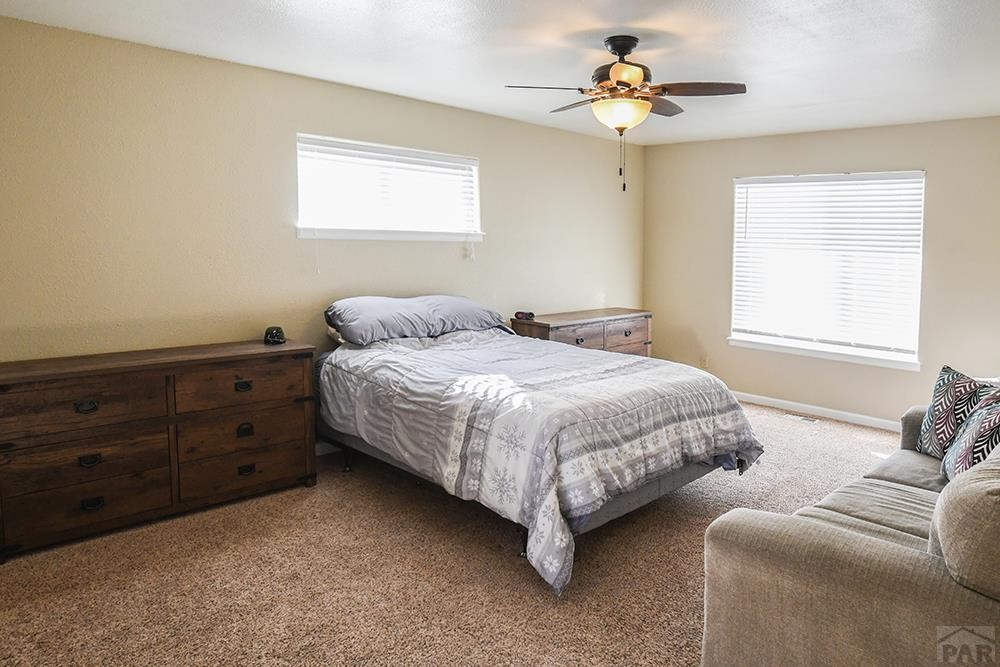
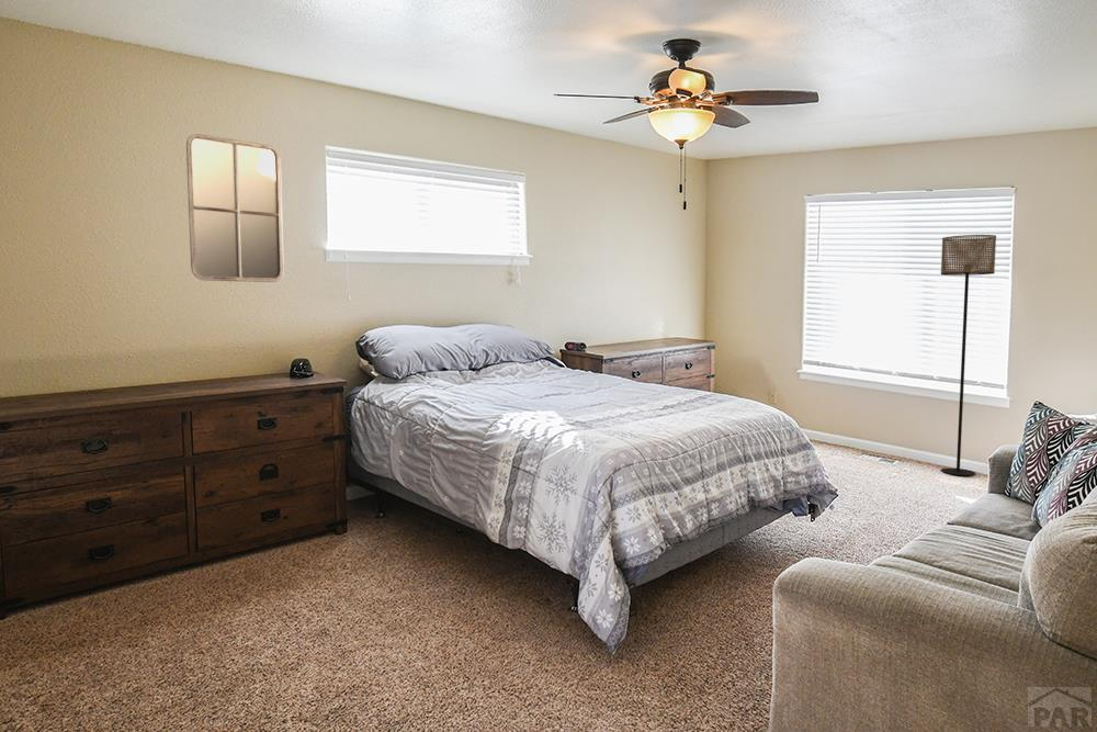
+ floor lamp (963, 356)
+ home mirror (237, 211)
